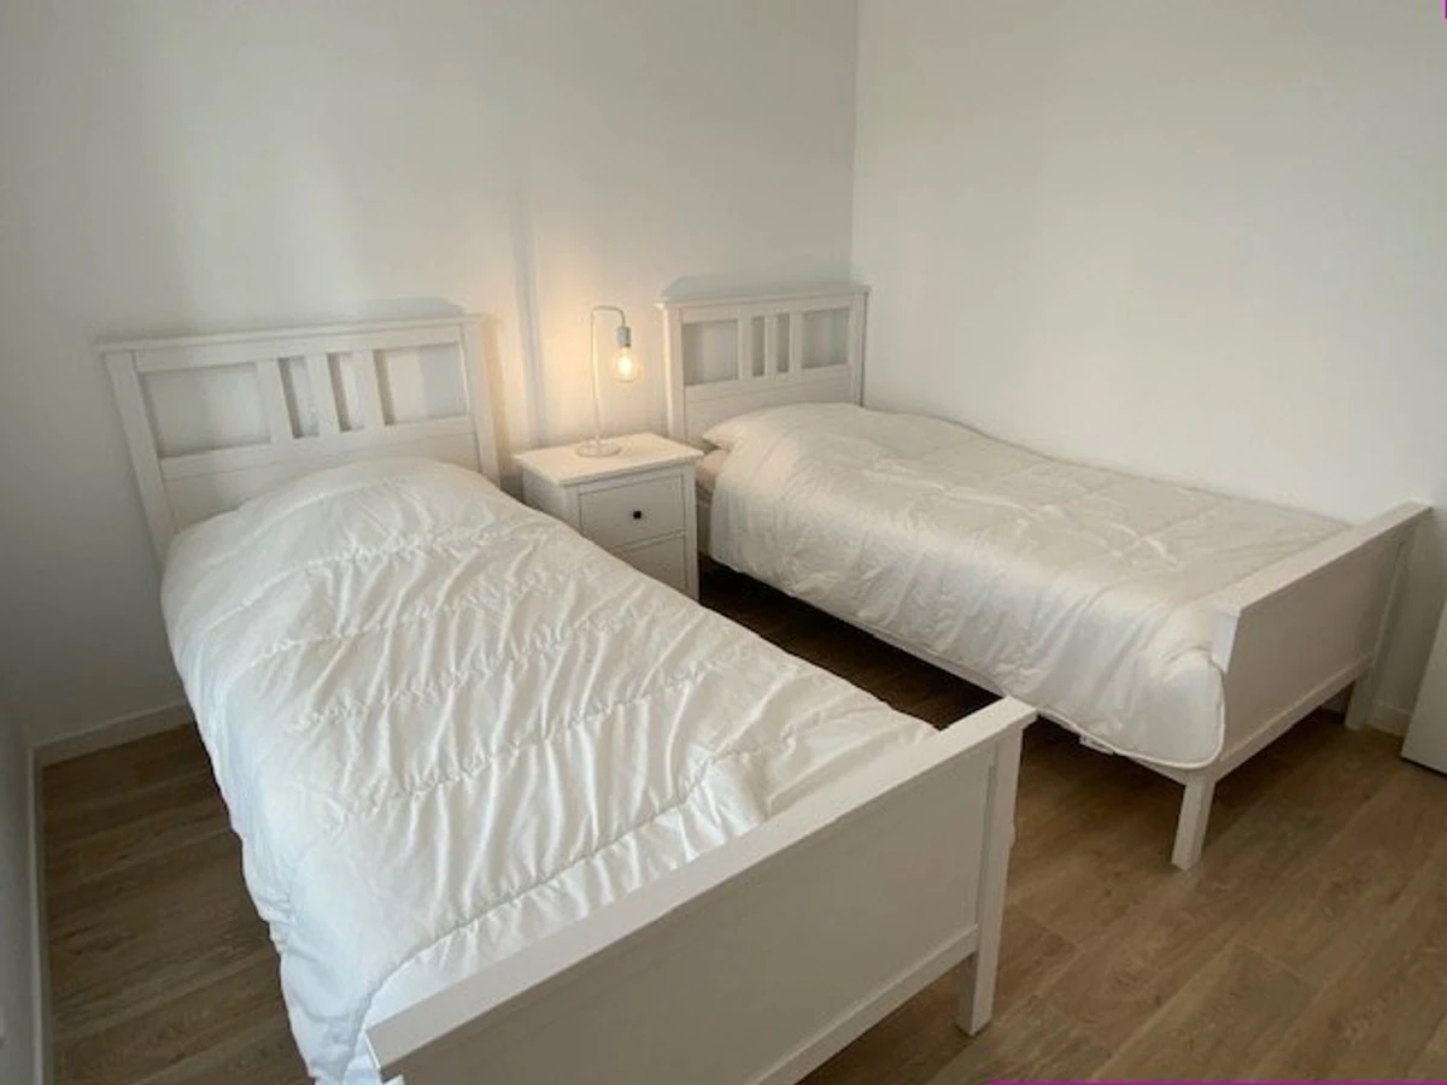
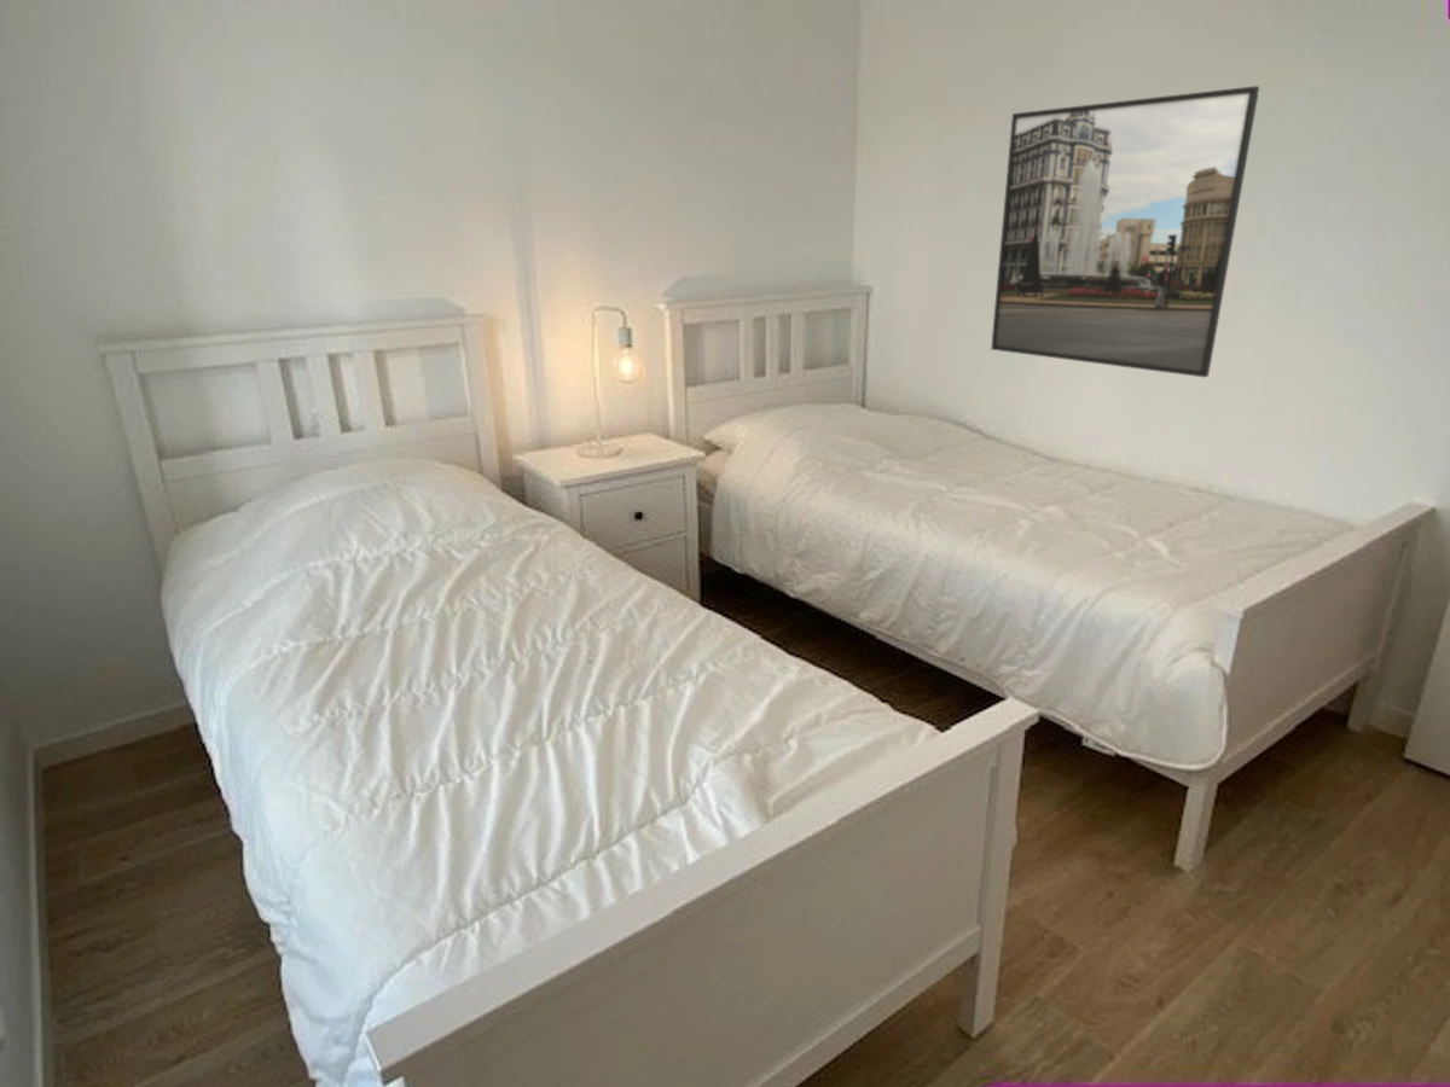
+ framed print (1104, 238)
